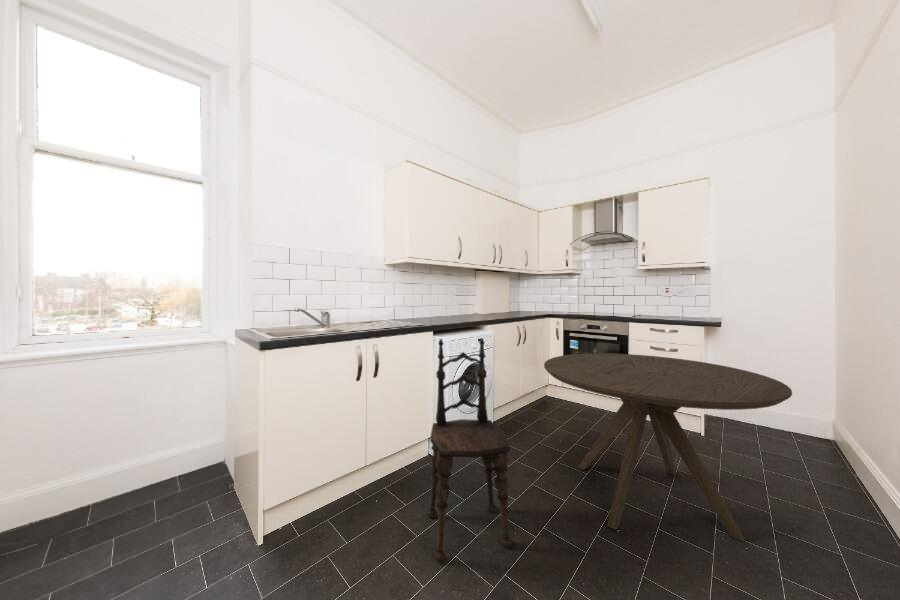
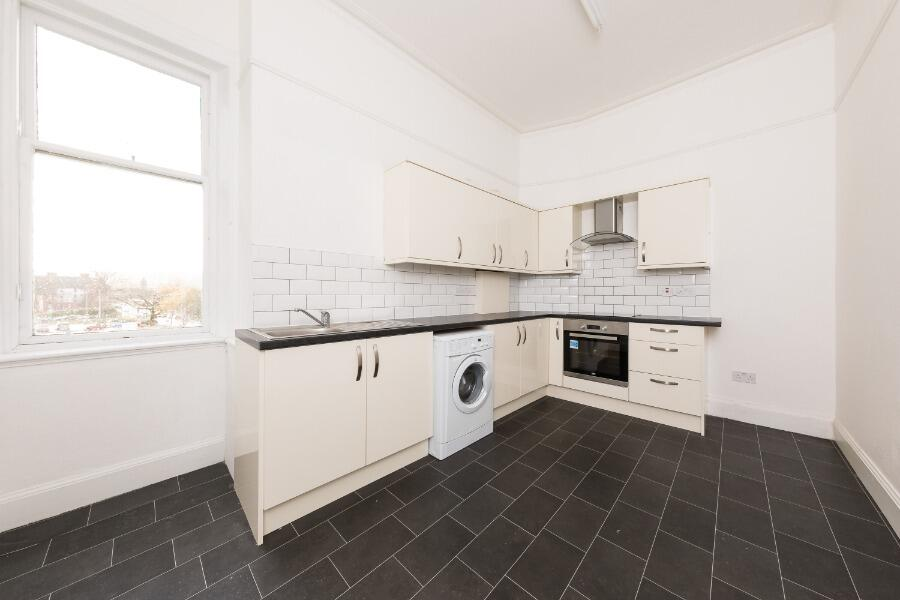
- dining chair (467, 435)
- dining table (642, 433)
